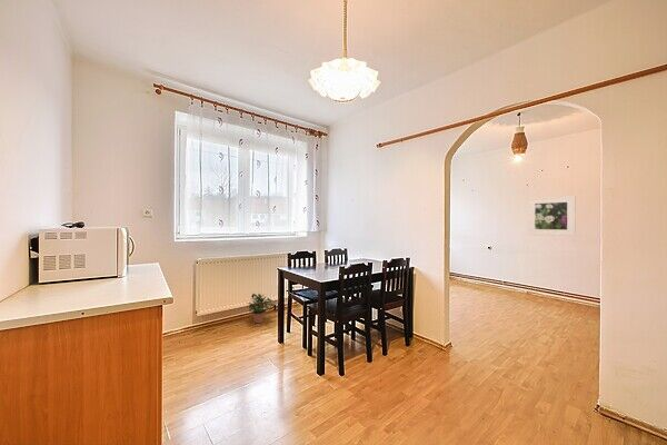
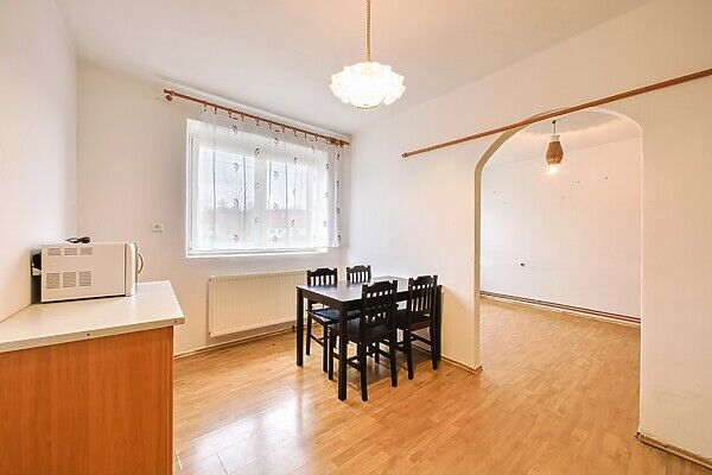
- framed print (550, 216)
- potted plant (260, 306)
